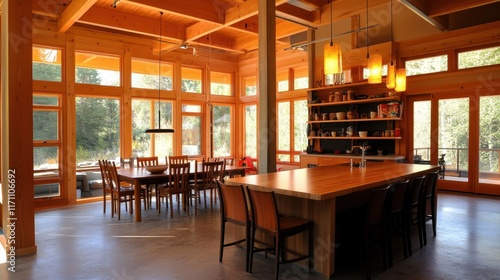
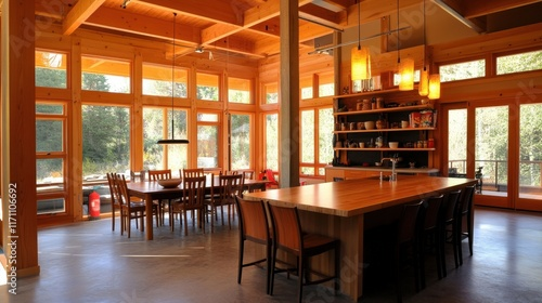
+ fire extinguisher (91, 202)
